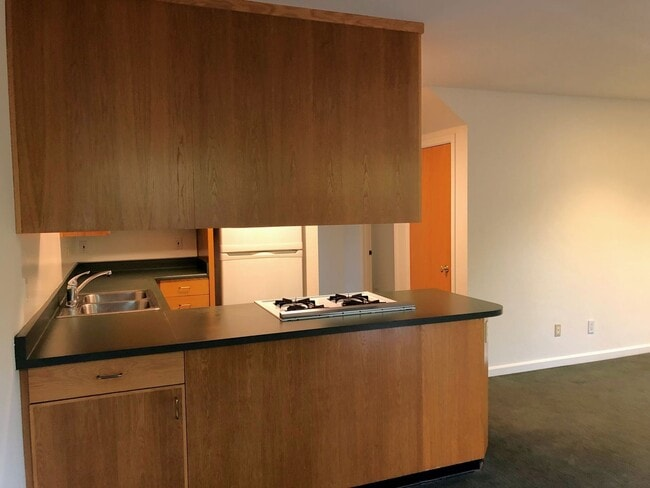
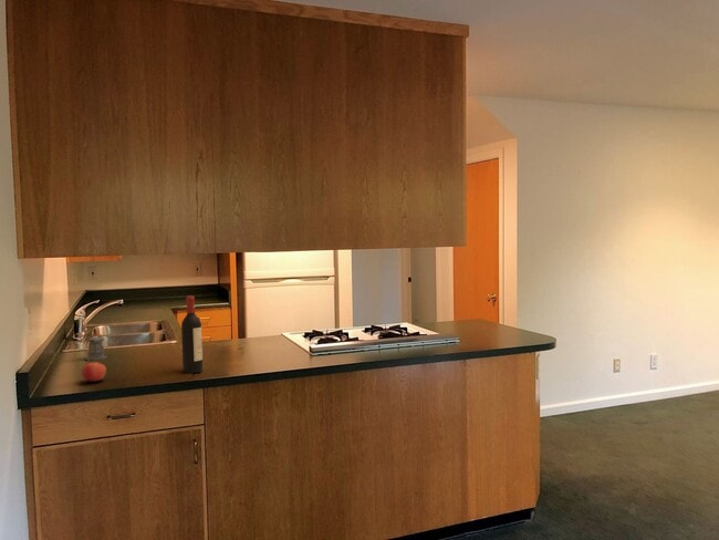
+ pomegranate (94, 372)
+ pepper shaker (94, 346)
+ wine bottle (191, 333)
